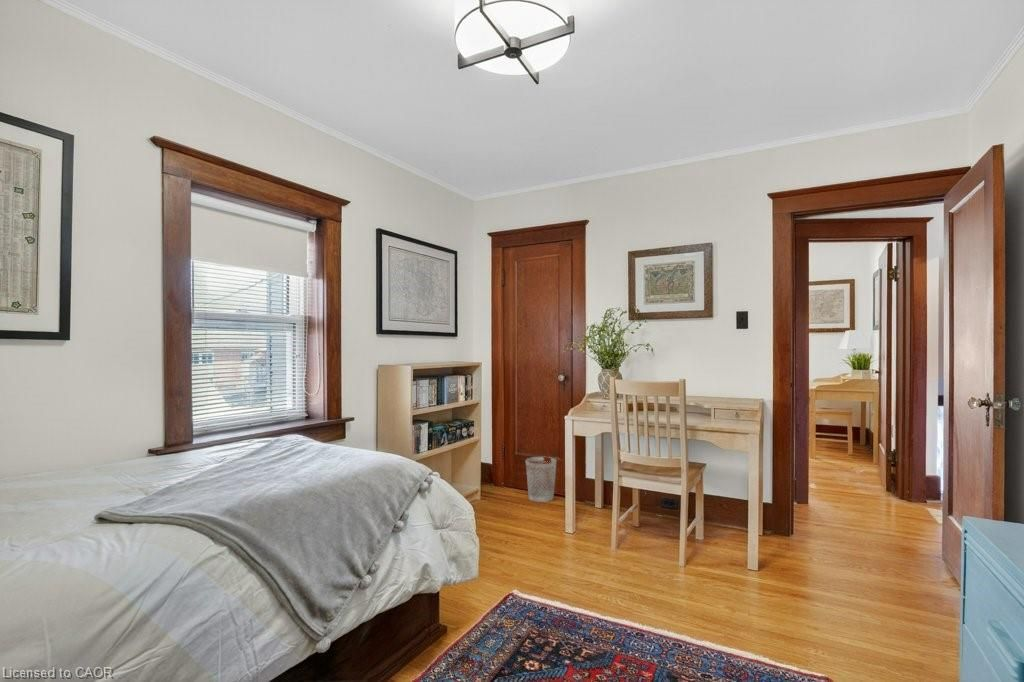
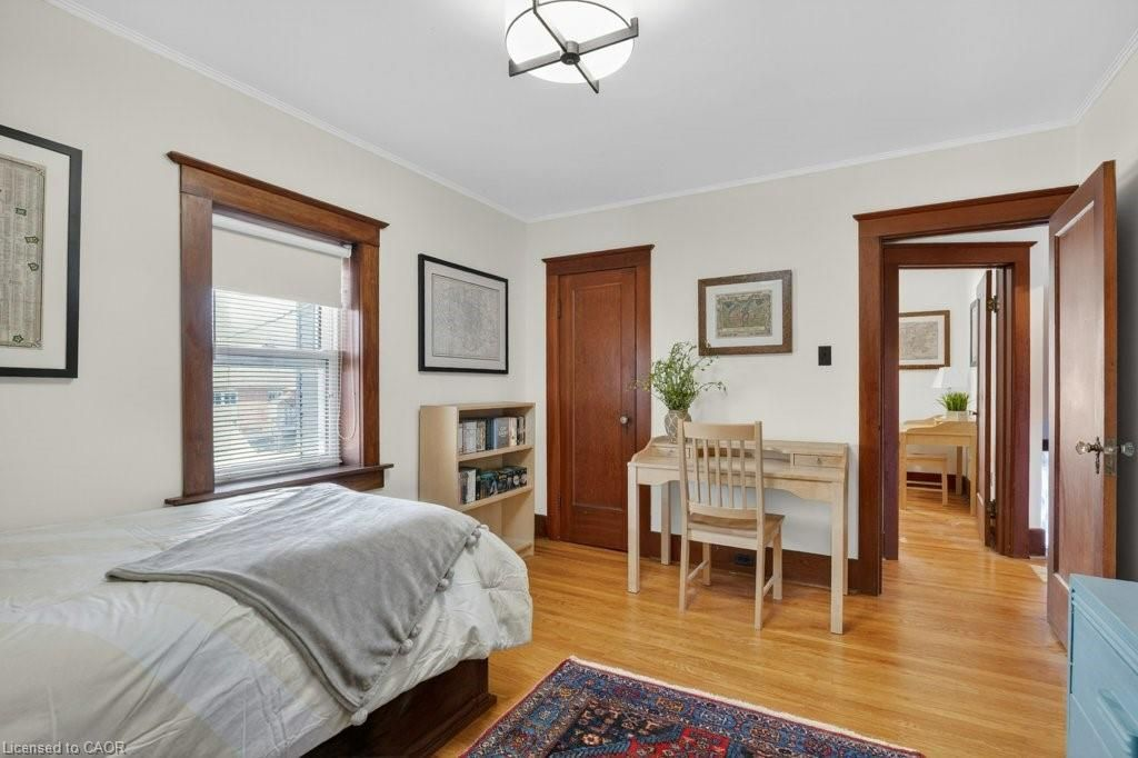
- wastebasket (541, 479)
